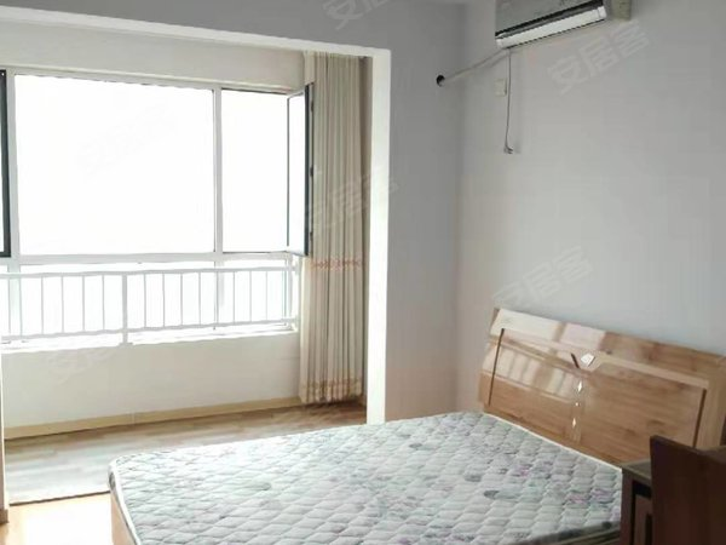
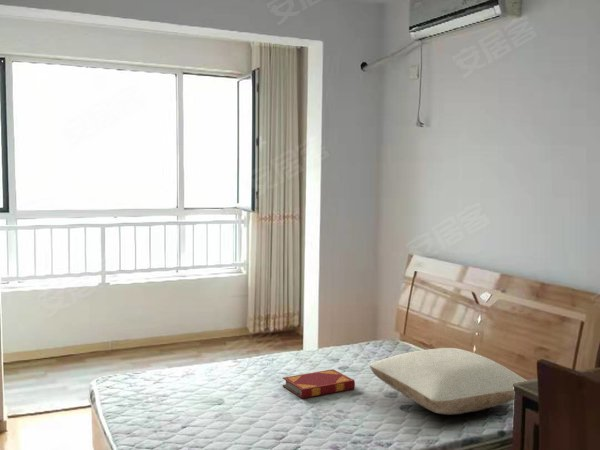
+ pillow (448, 381)
+ hardback book (318, 383)
